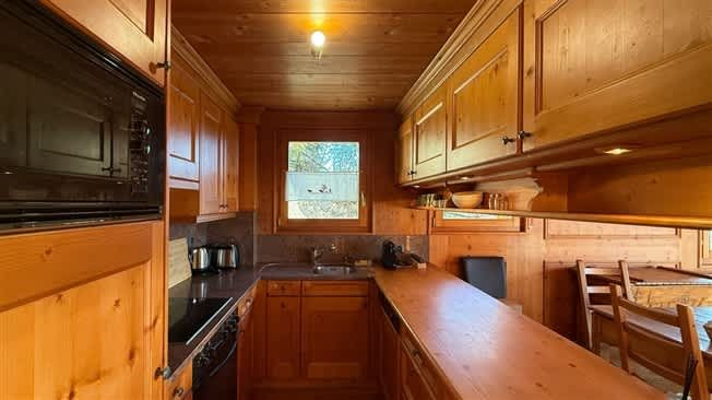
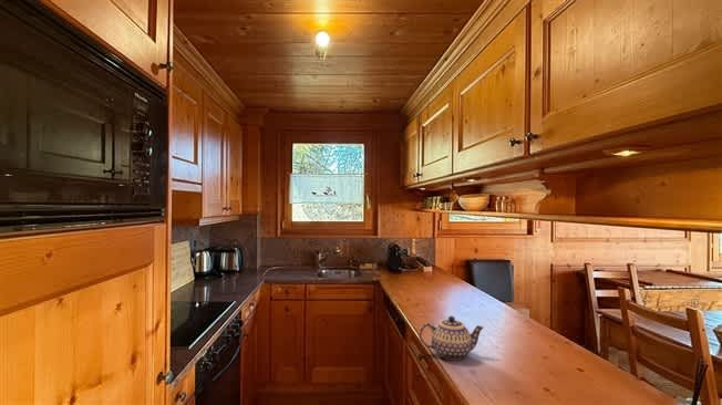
+ teapot (451, 335)
